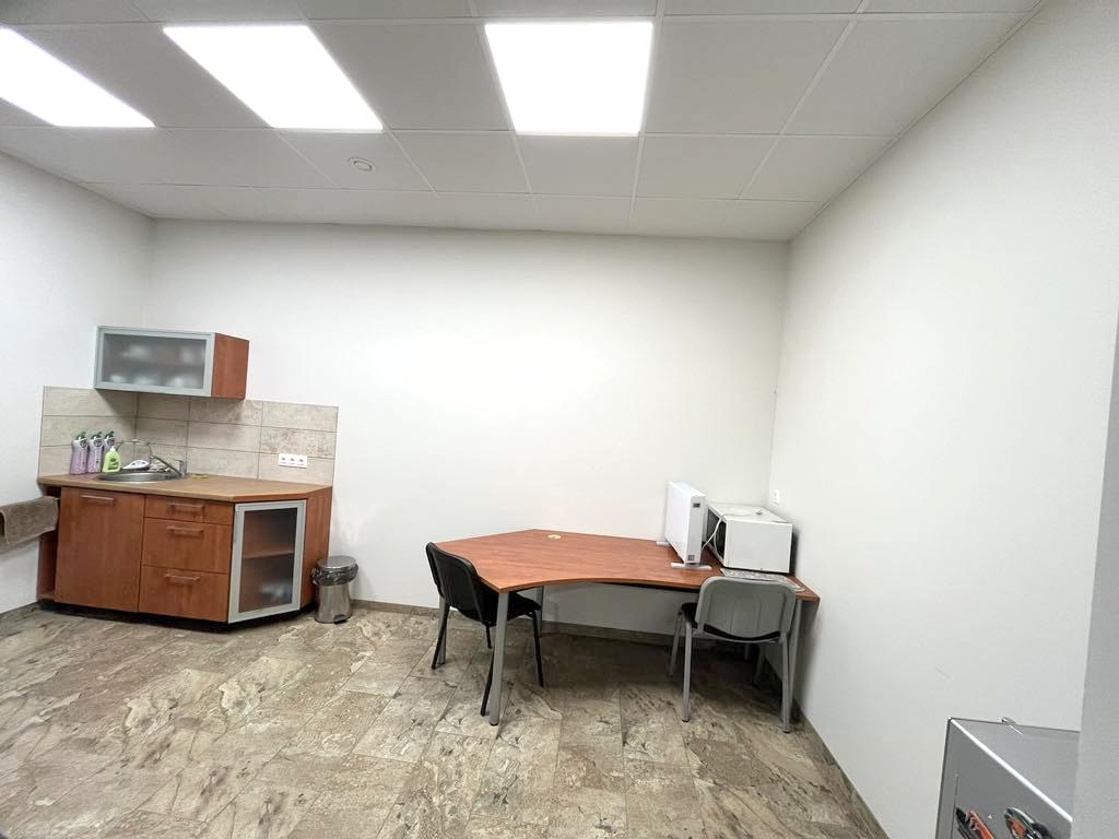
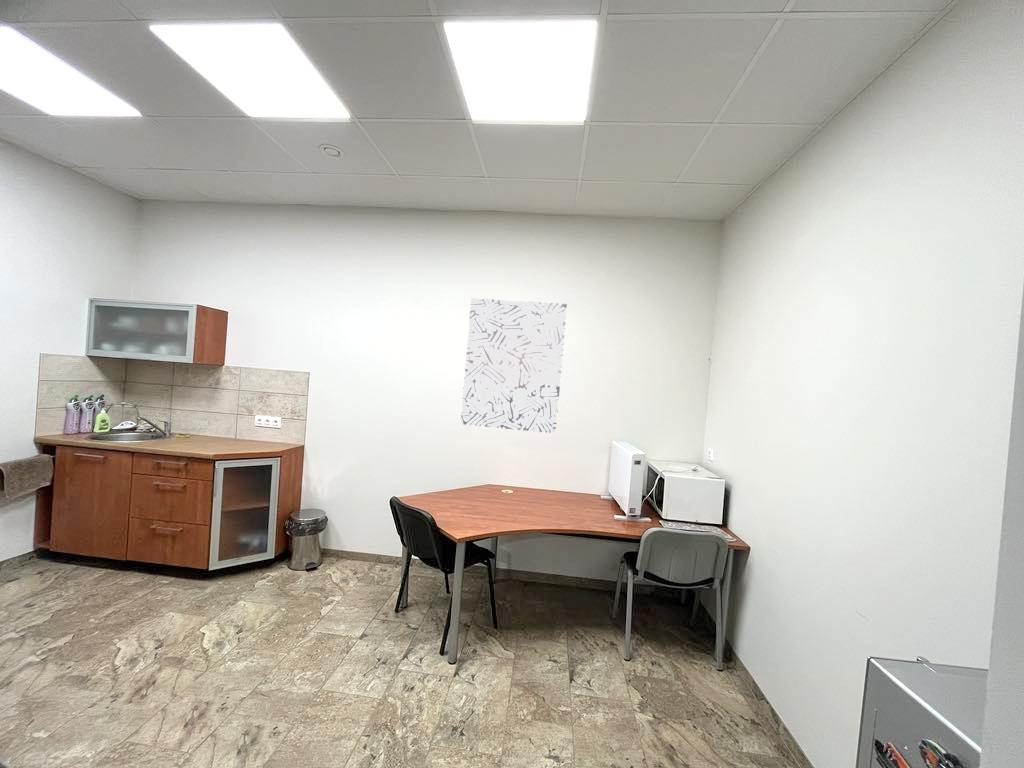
+ wall art (513, 365)
